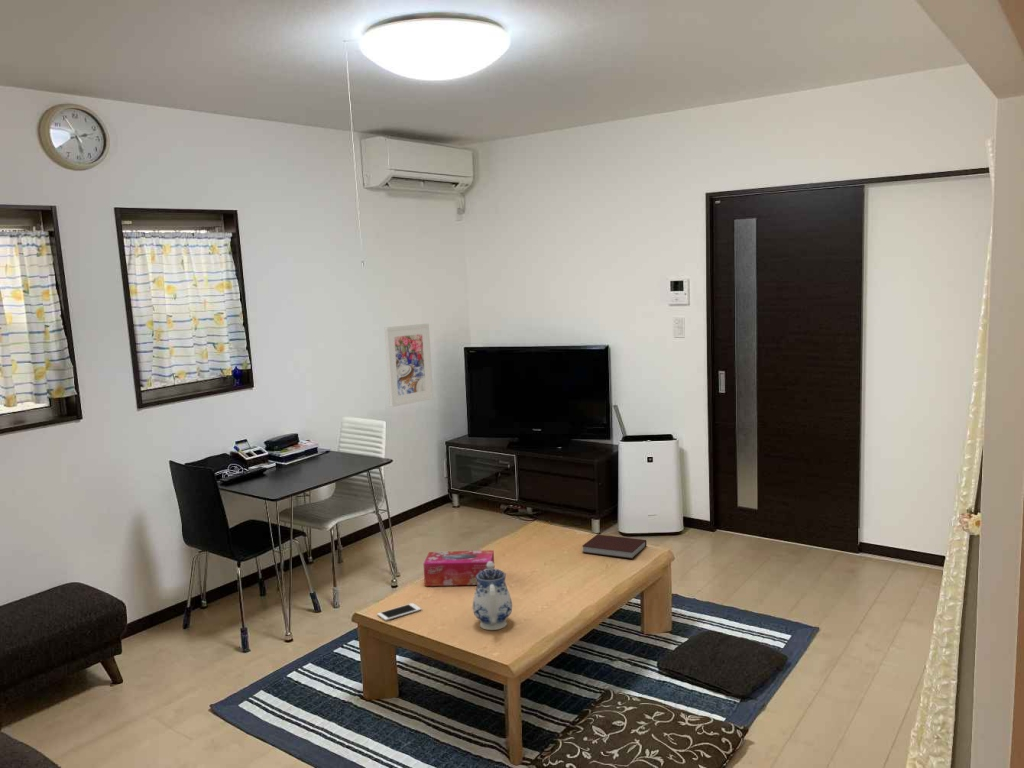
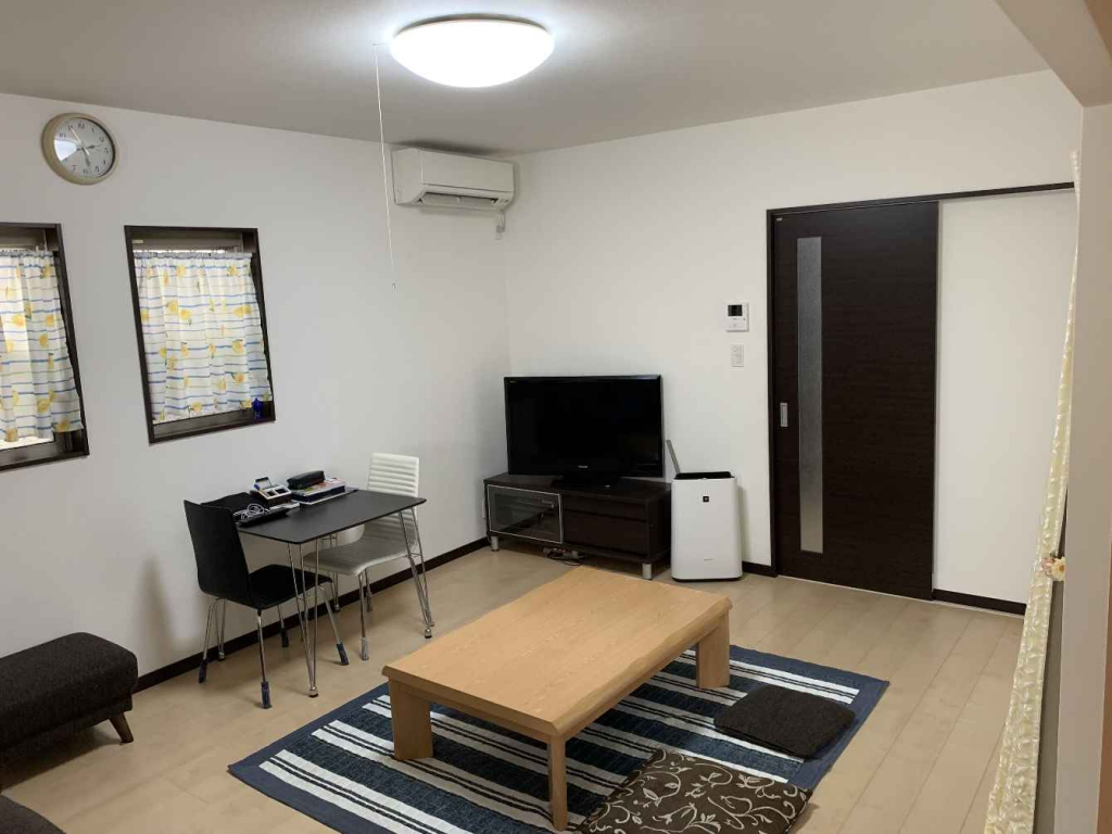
- notebook (614, 546)
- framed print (409, 364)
- cell phone (399, 611)
- teapot (491, 593)
- tissue box (459, 567)
